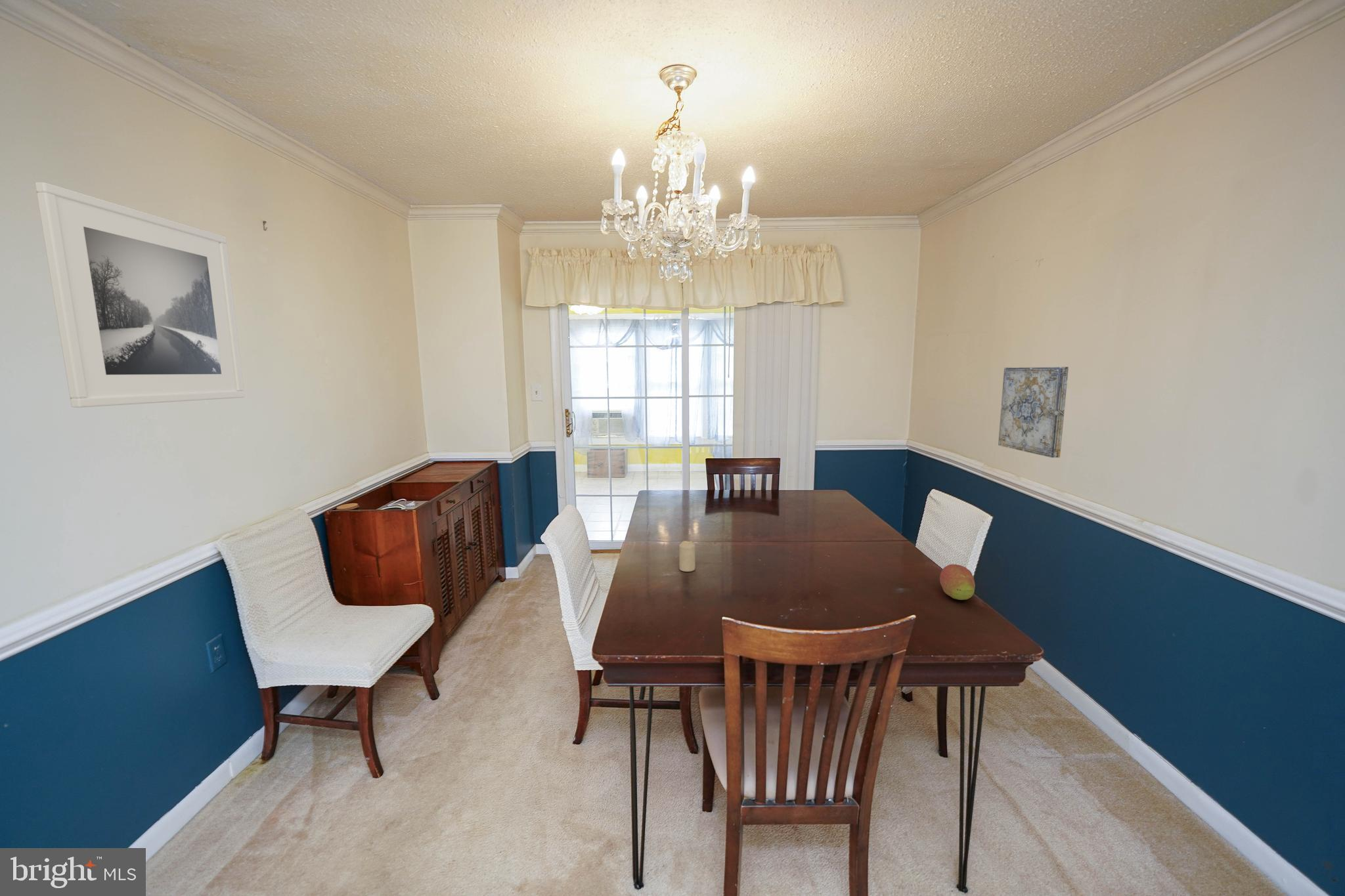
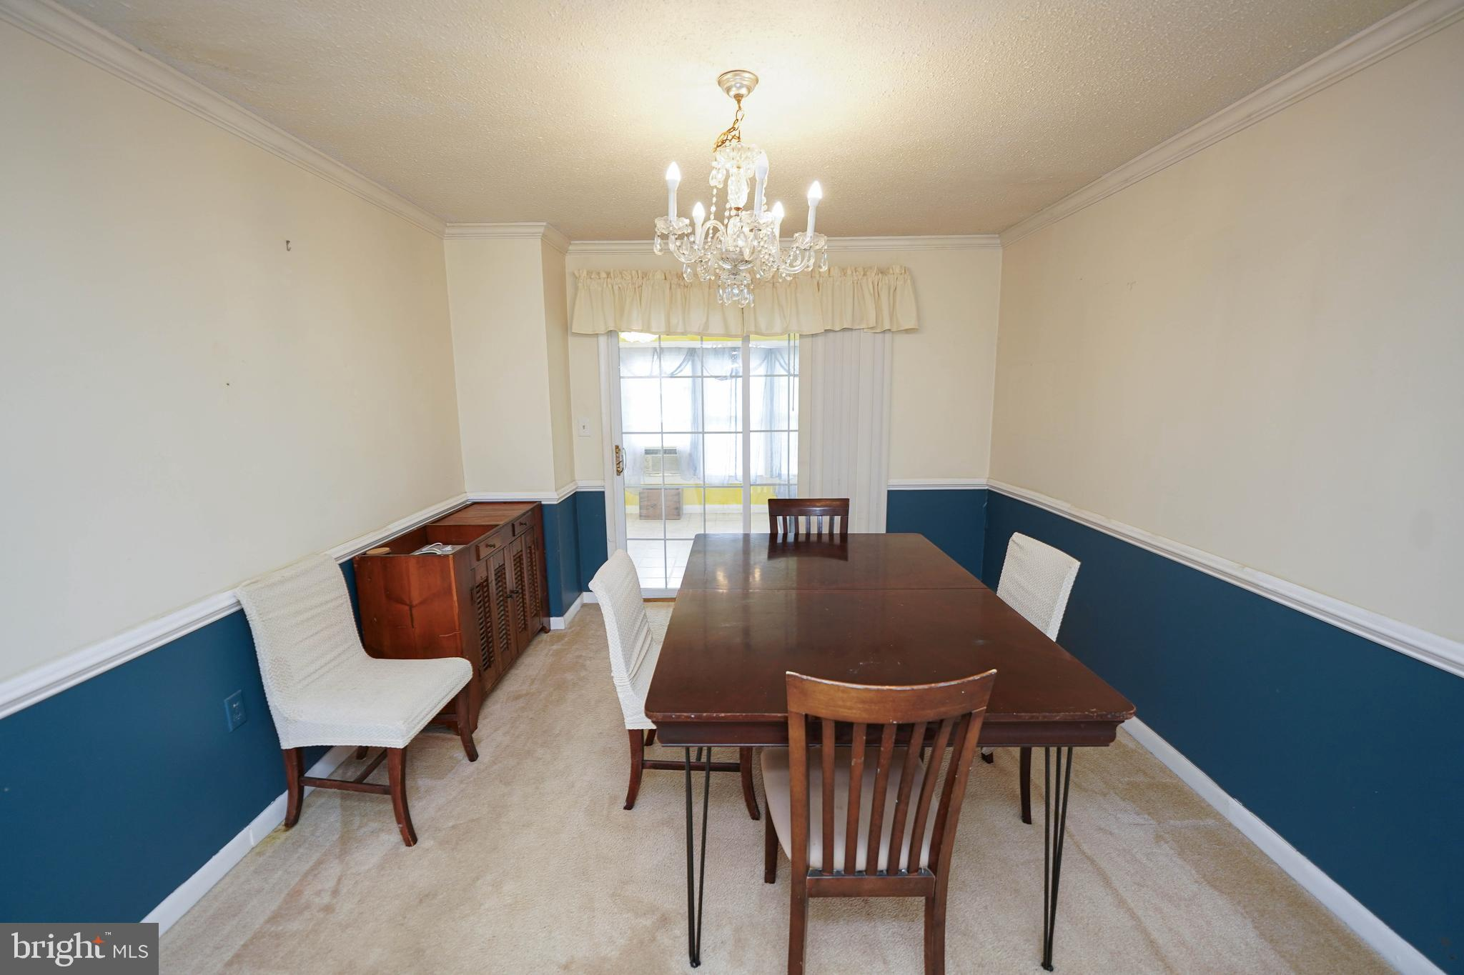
- wall art (1030, 409)
- fruit (958, 582)
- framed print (160, 310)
- candle (687, 555)
